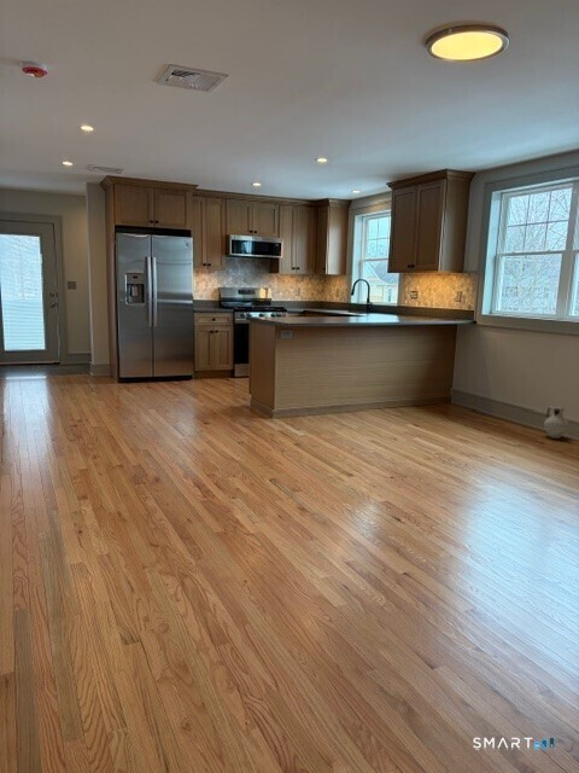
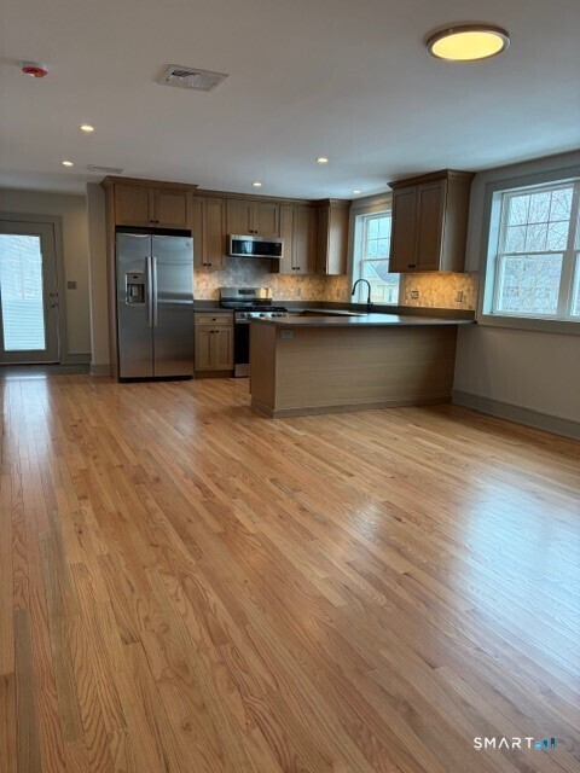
- ceramic jug (556, 422)
